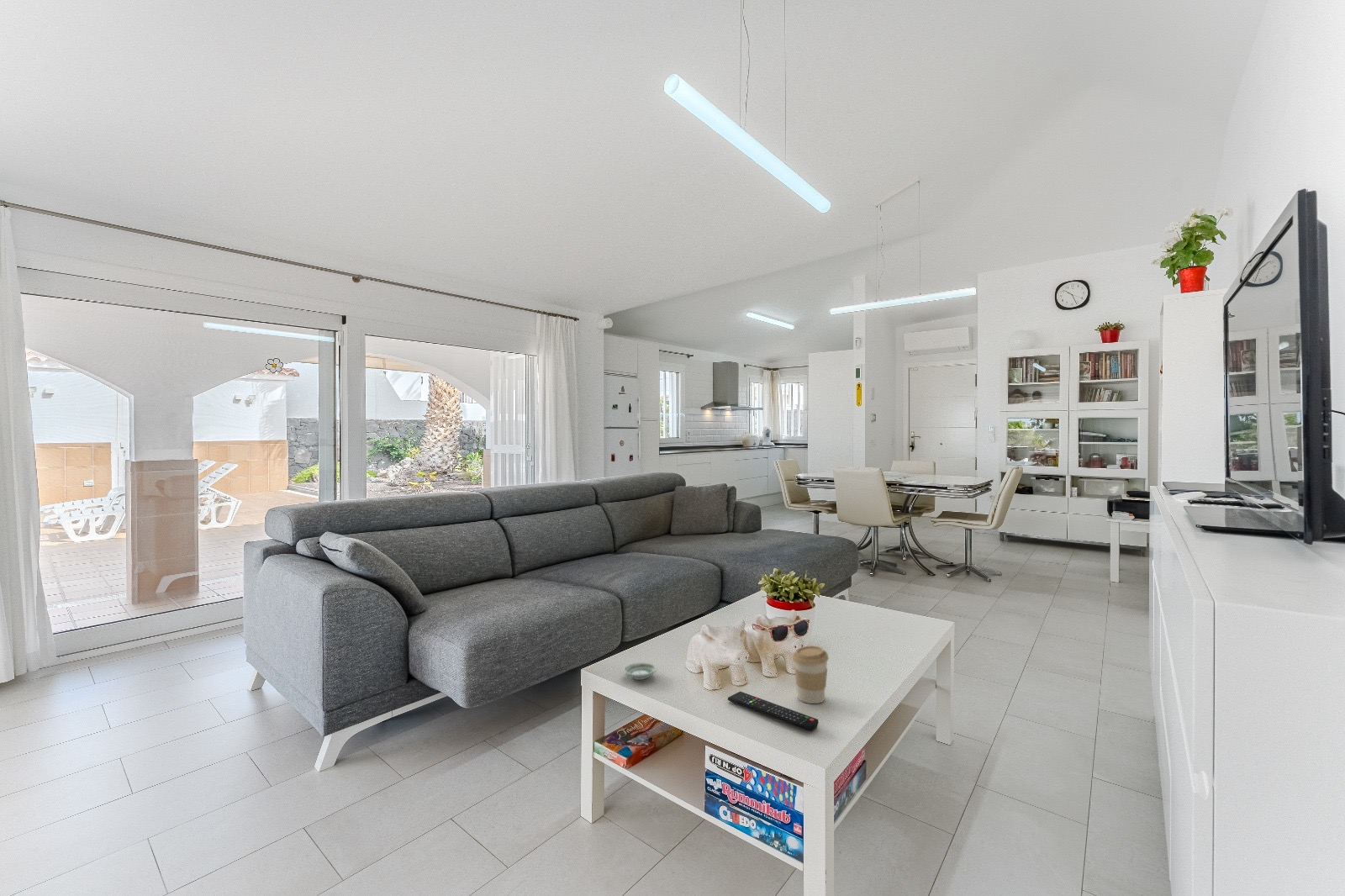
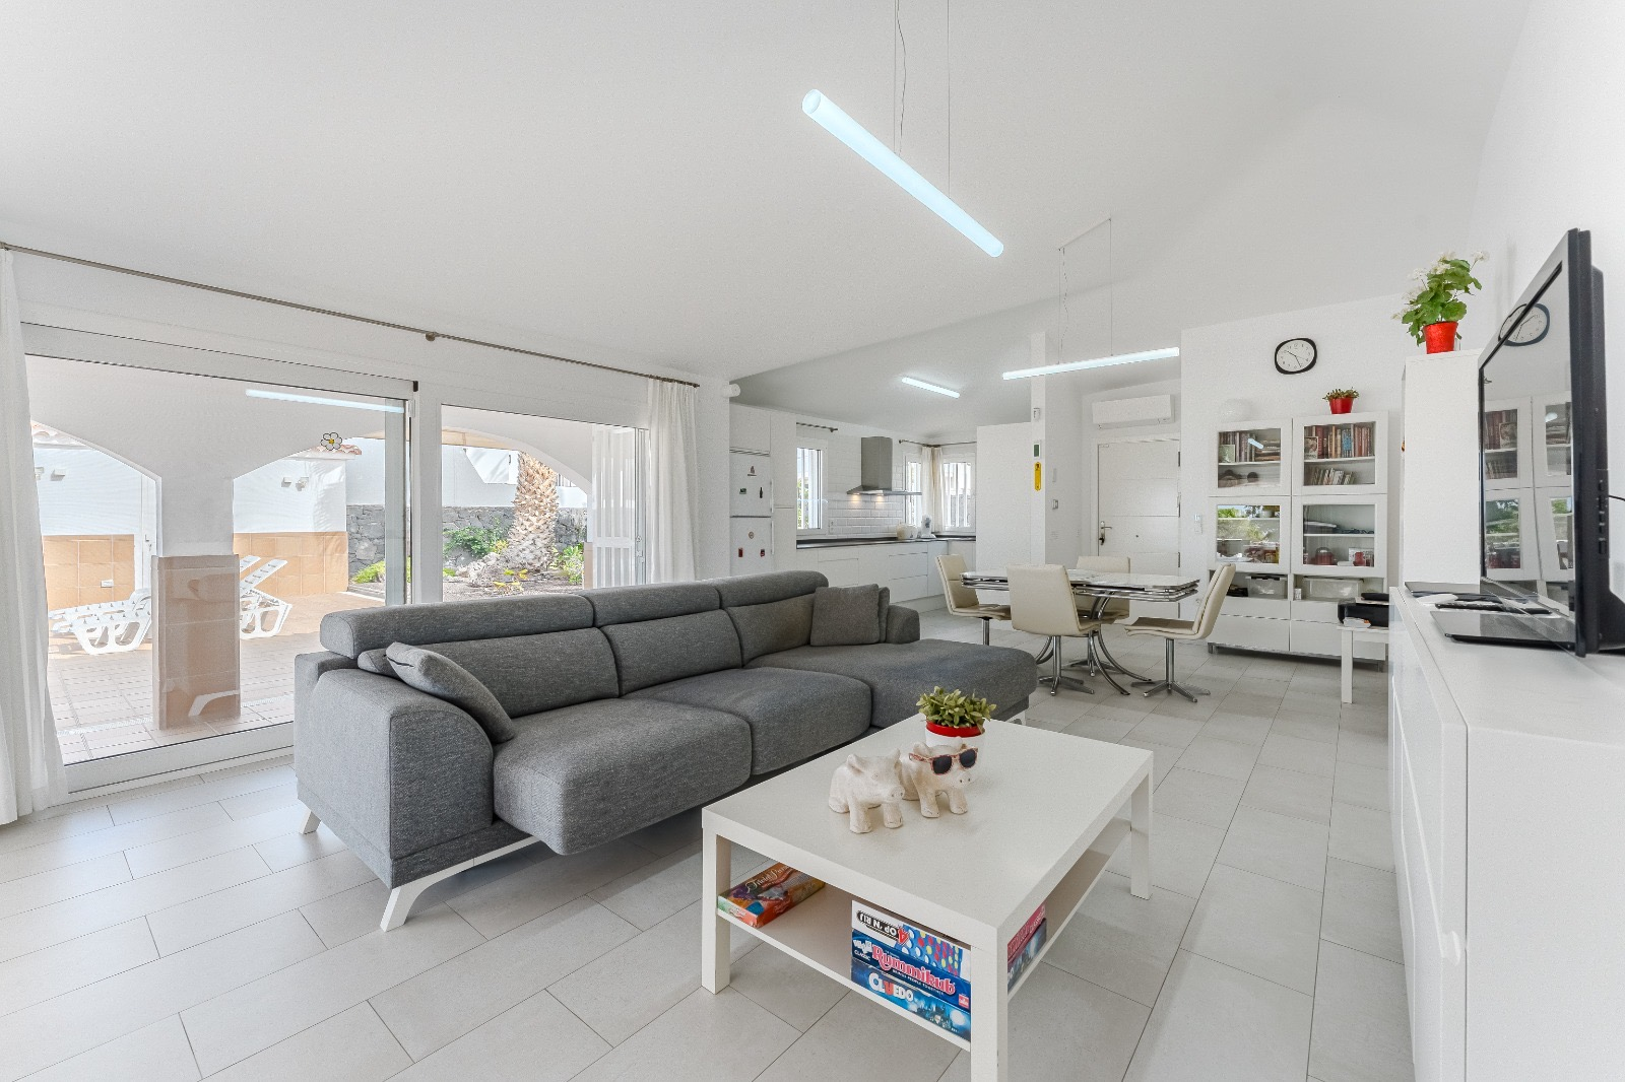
- coffee cup (810, 673)
- remote control (772, 711)
- saucer (640, 672)
